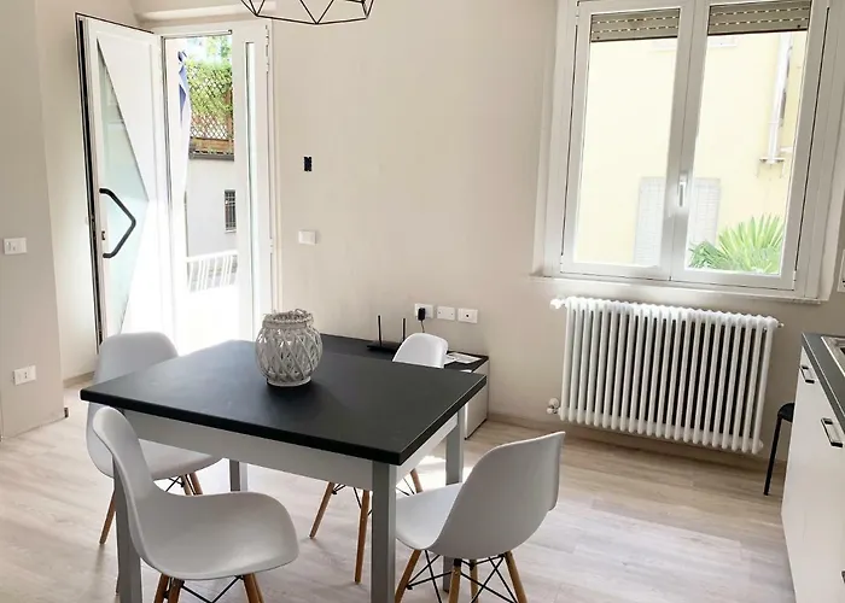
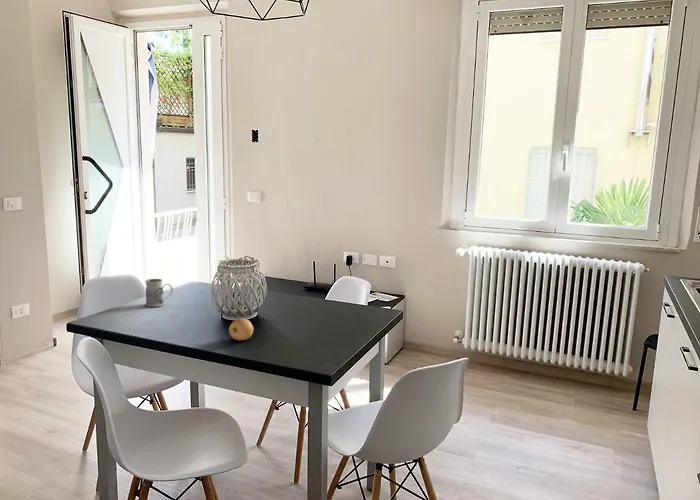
+ apple (240, 329)
+ mug (159, 292)
